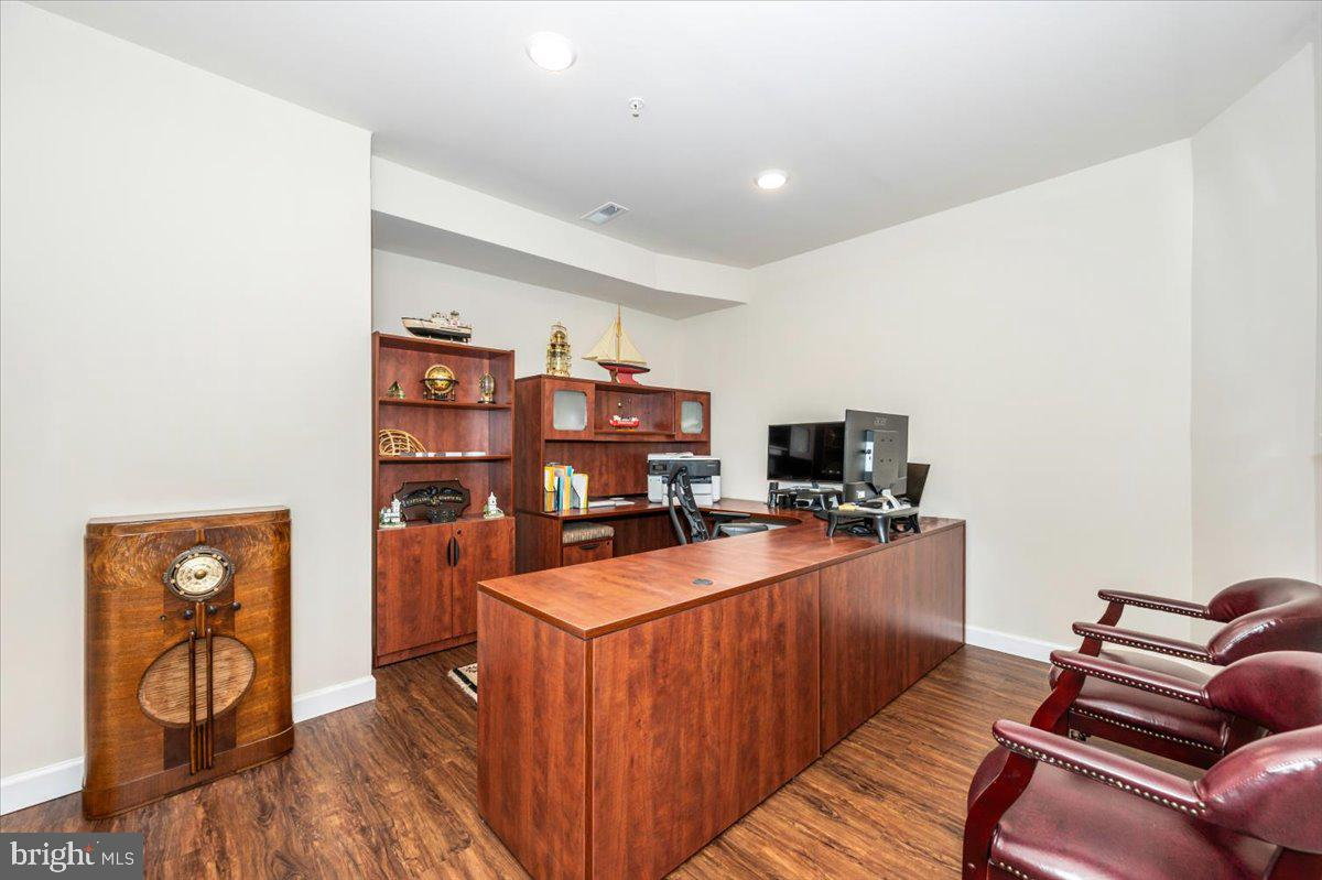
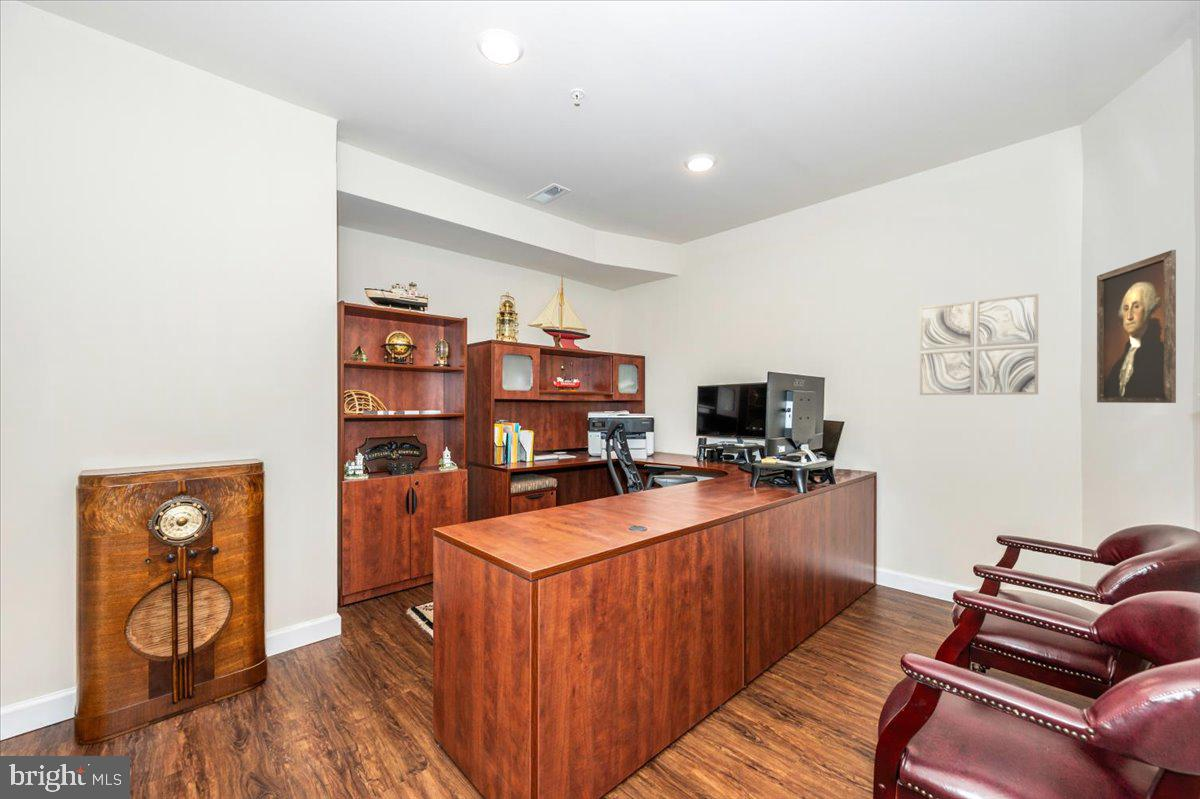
+ wall art (973, 346)
+ portrait (1131, 333)
